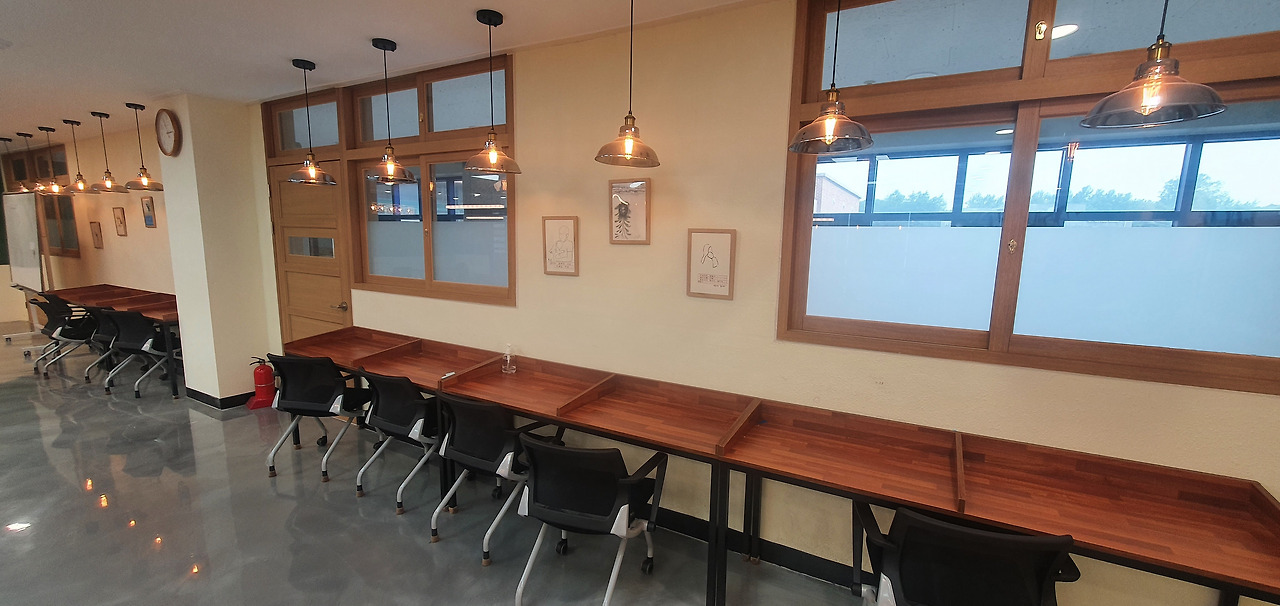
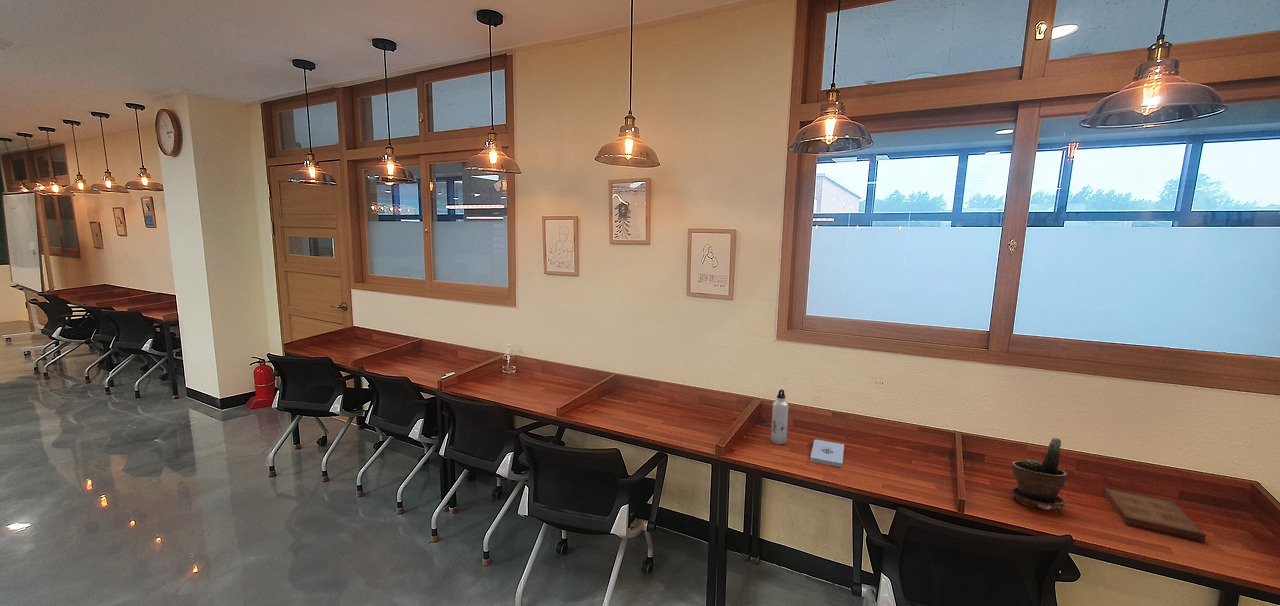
+ water bottle (780, 415)
+ potted plant (1039, 471)
+ book (1150, 512)
+ notepad (827, 452)
